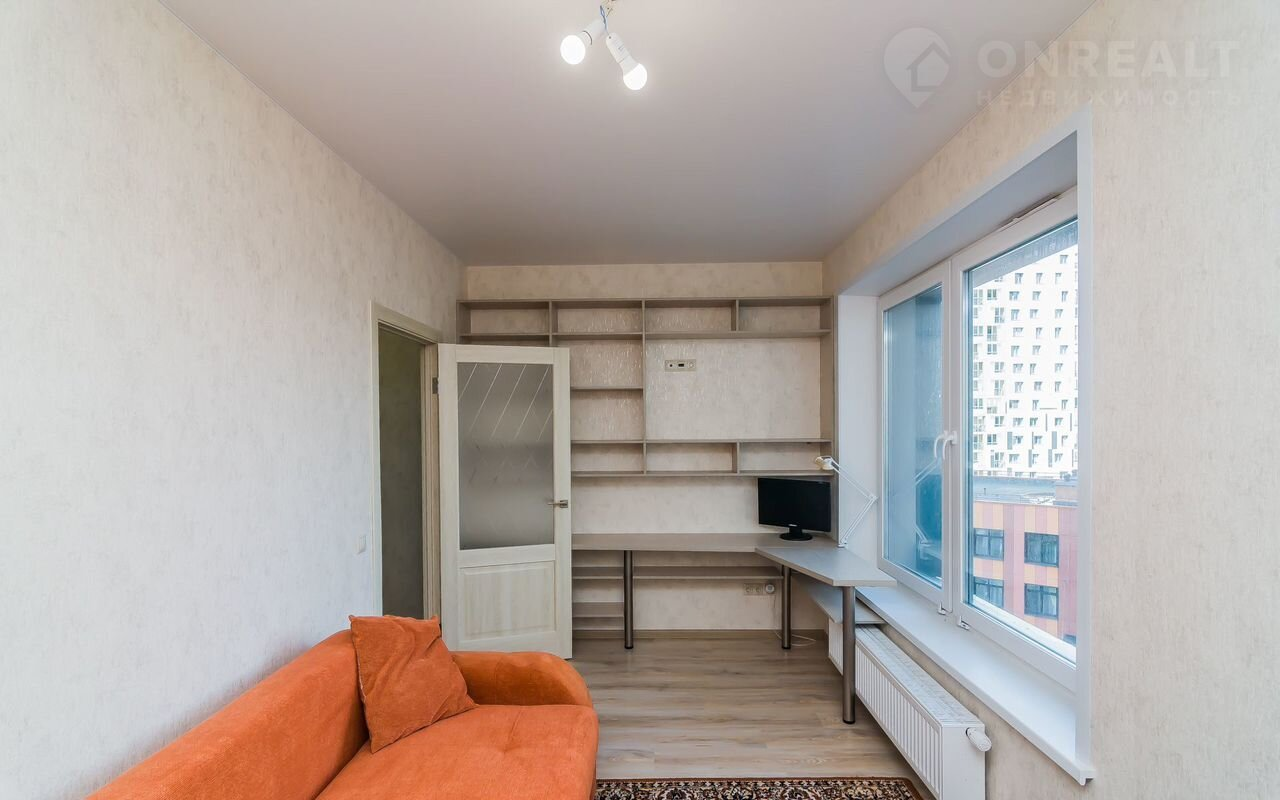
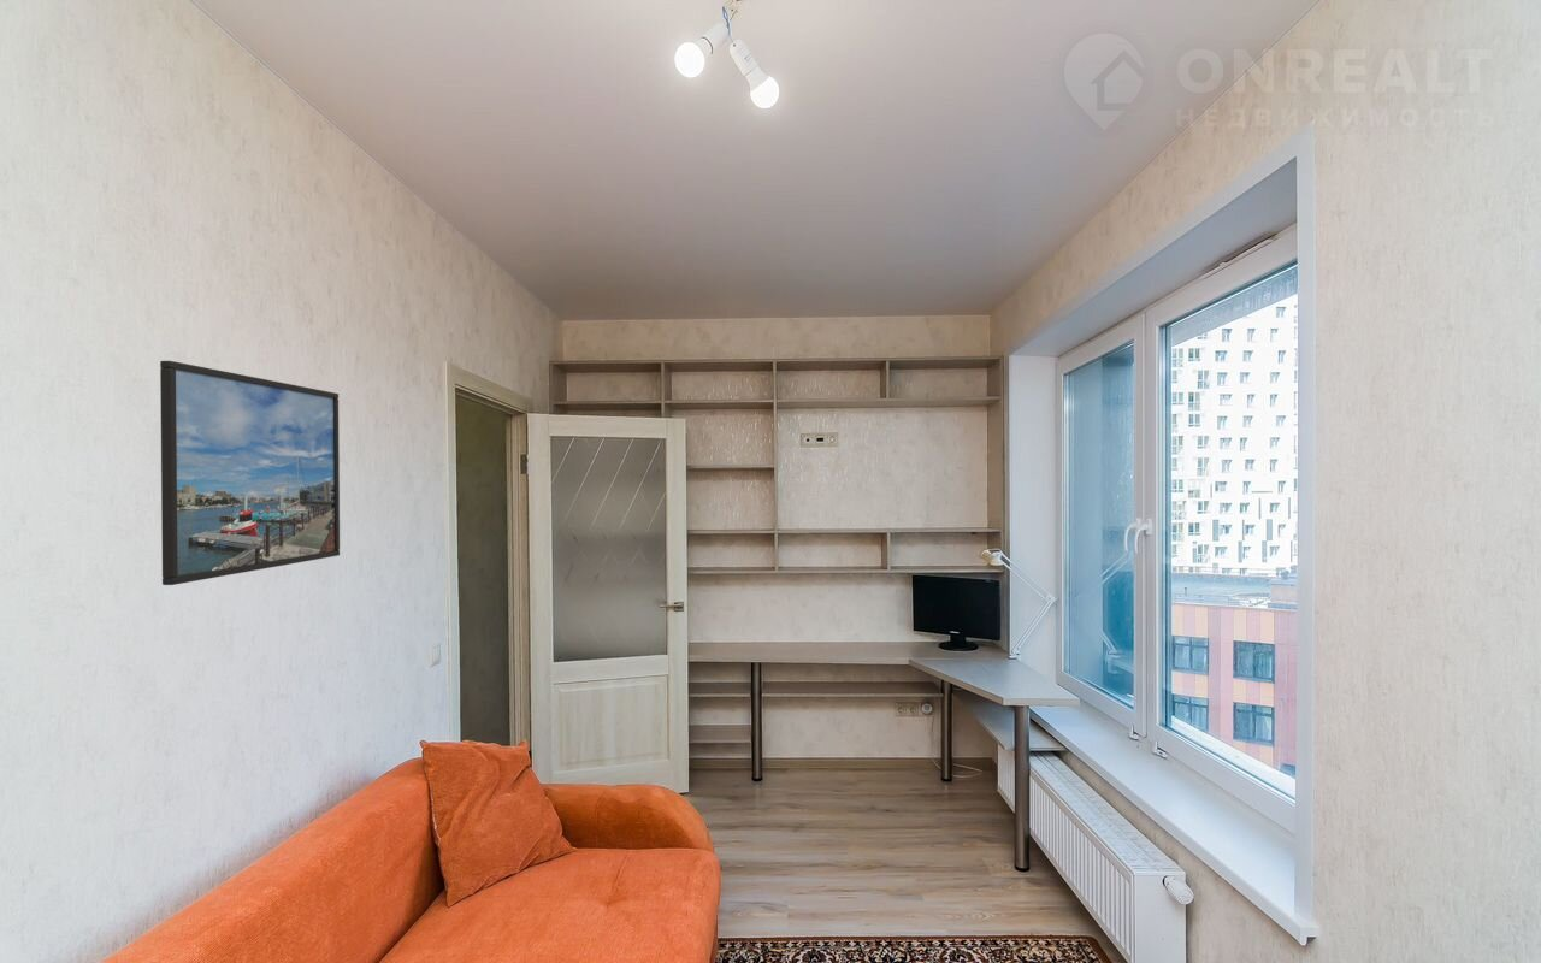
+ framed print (264, 473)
